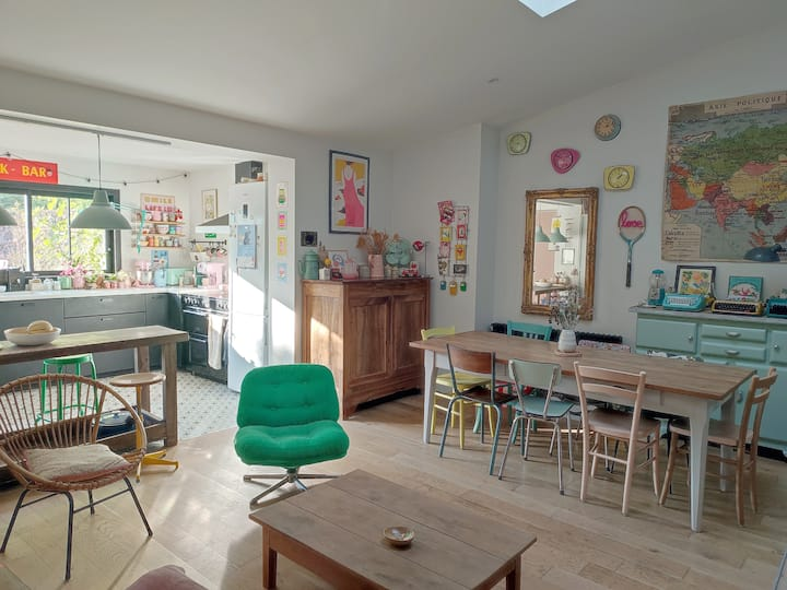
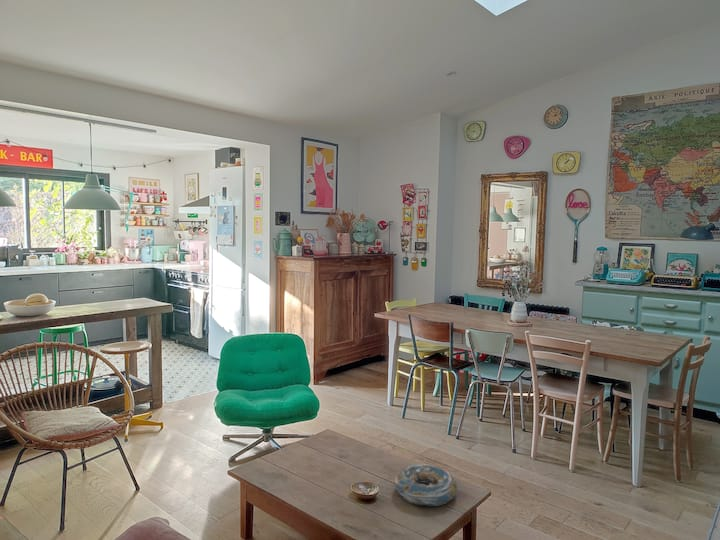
+ decorative bowl (425, 482)
